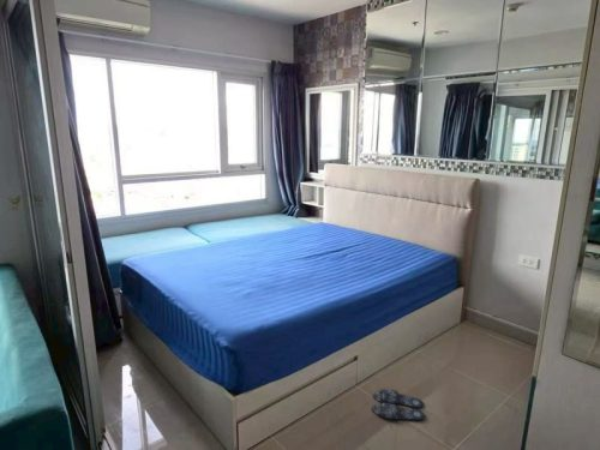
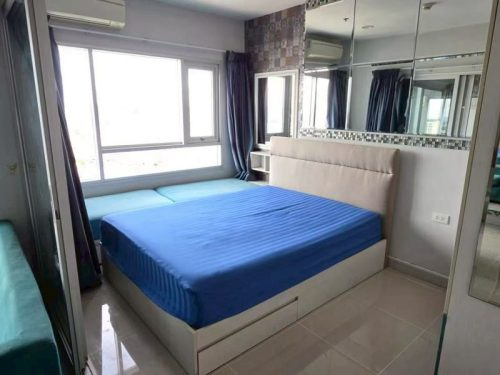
- slippers (397, 403)
